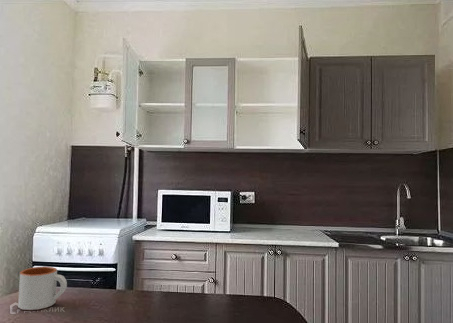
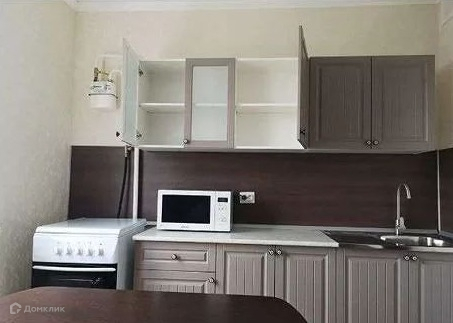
- mug (43, 287)
